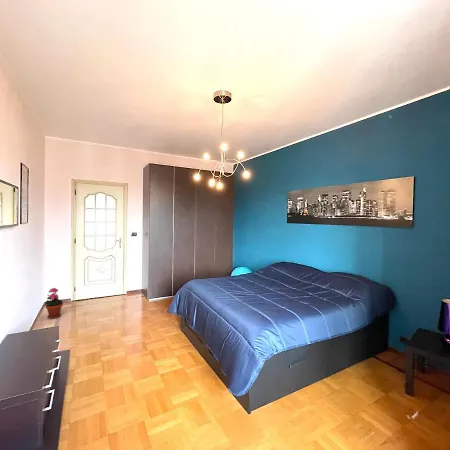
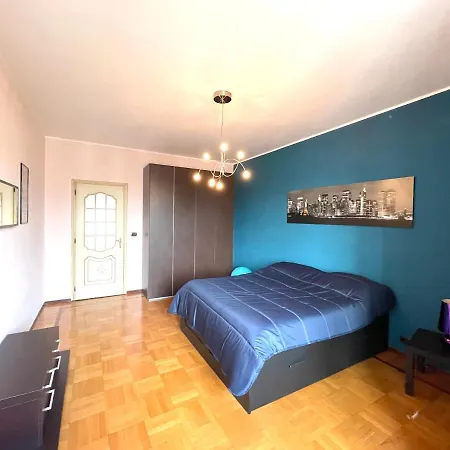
- potted plant (53, 302)
